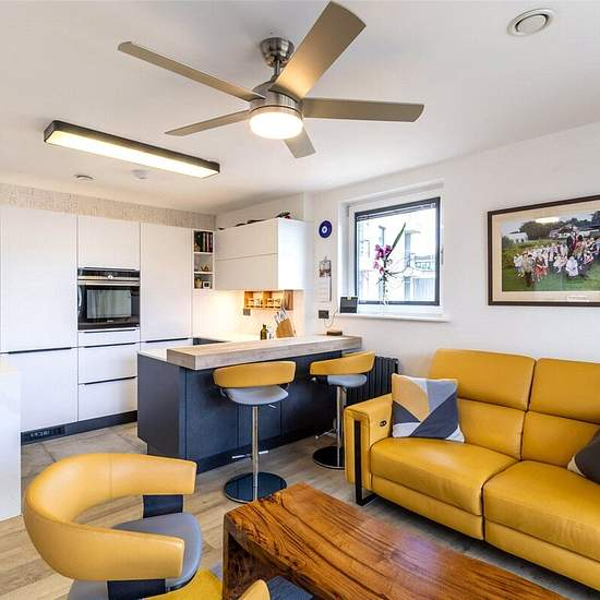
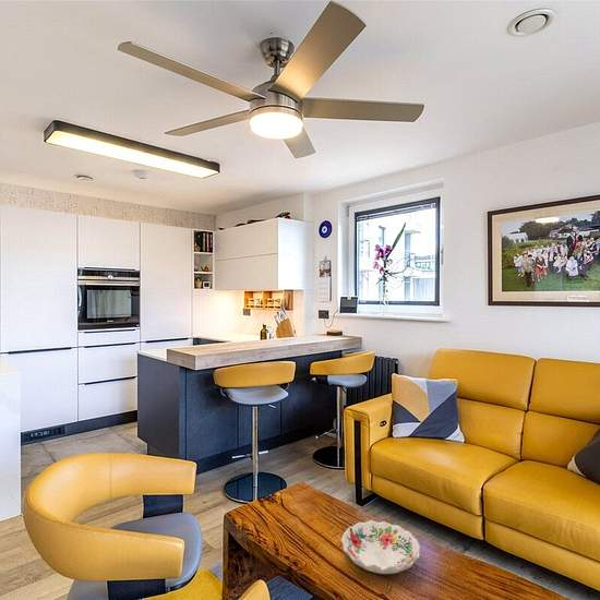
+ decorative bowl (380, 550)
